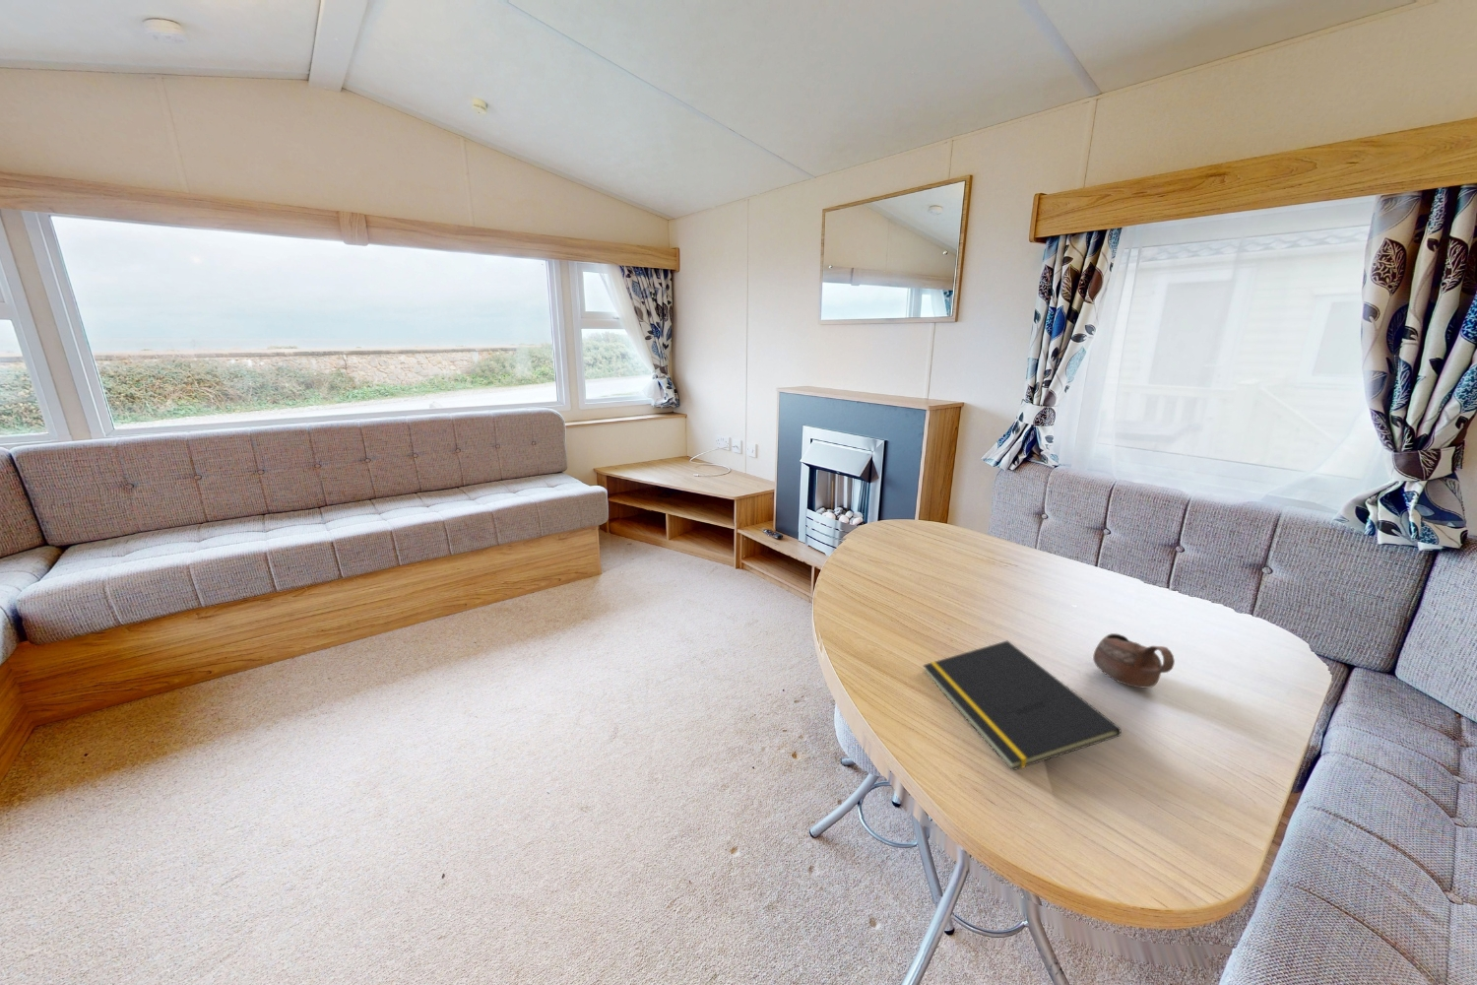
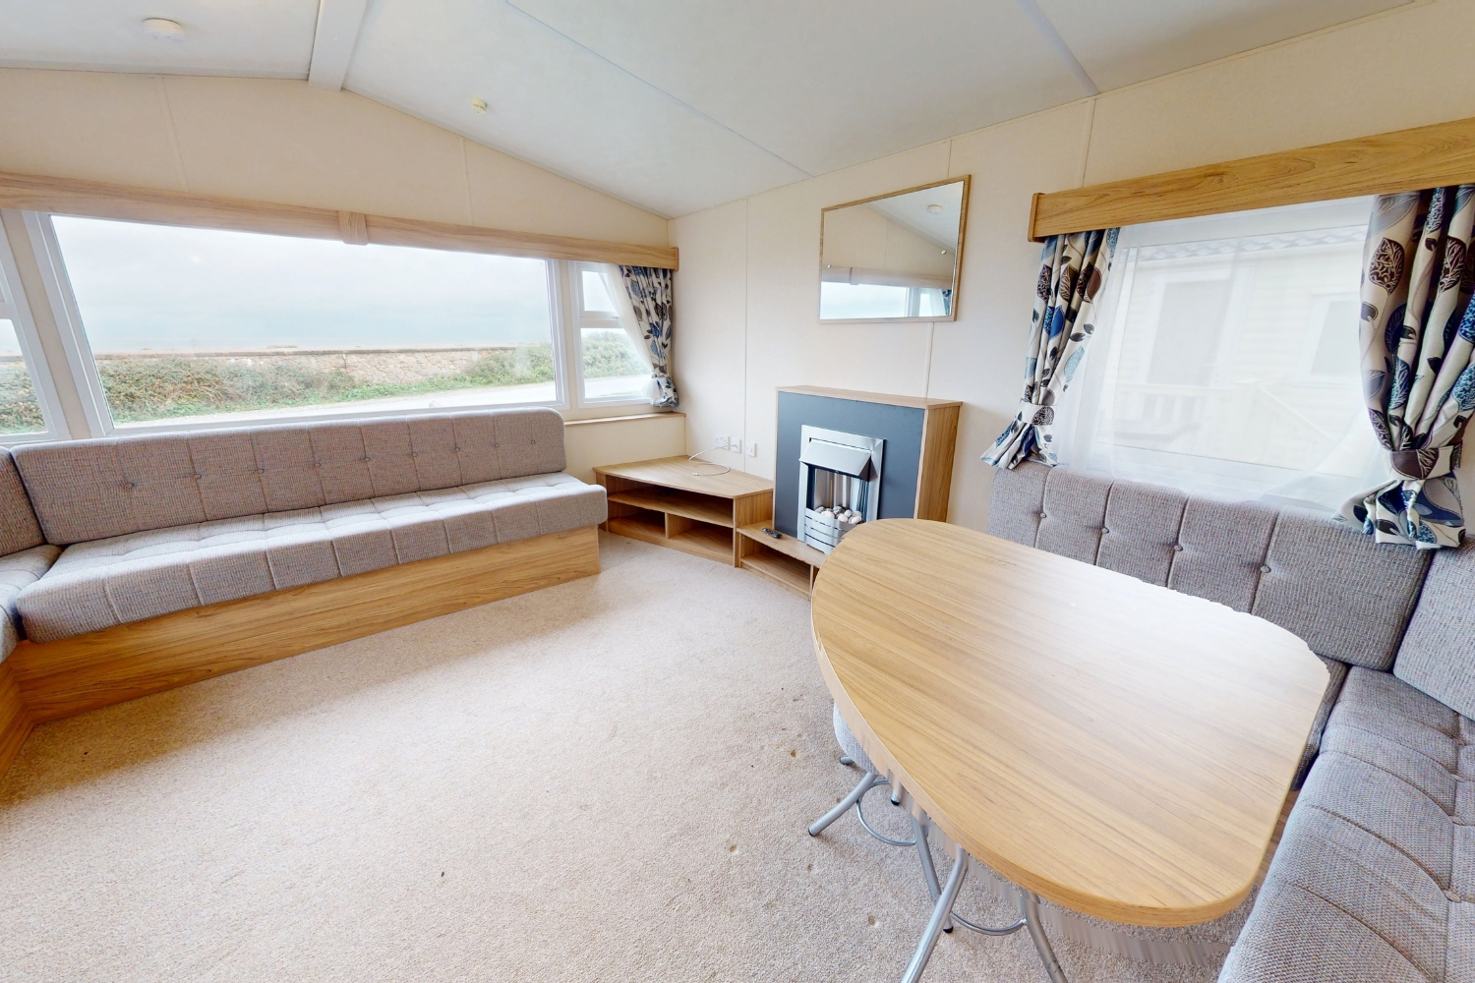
- cup (1131, 657)
- notepad (1009, 696)
